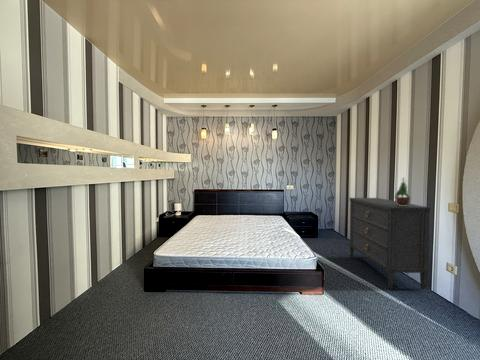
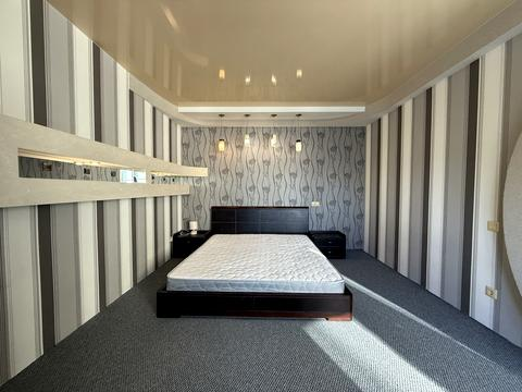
- potted plant (402, 191)
- dresser (382, 236)
